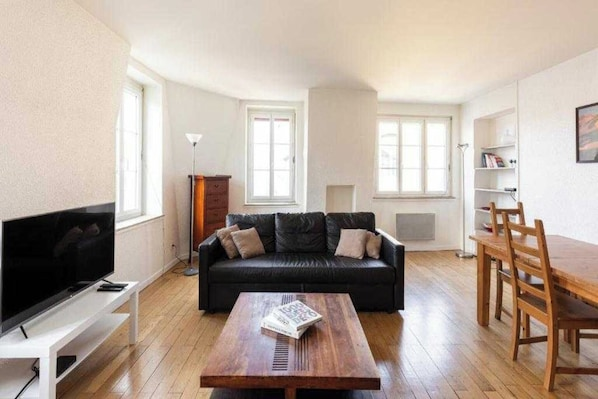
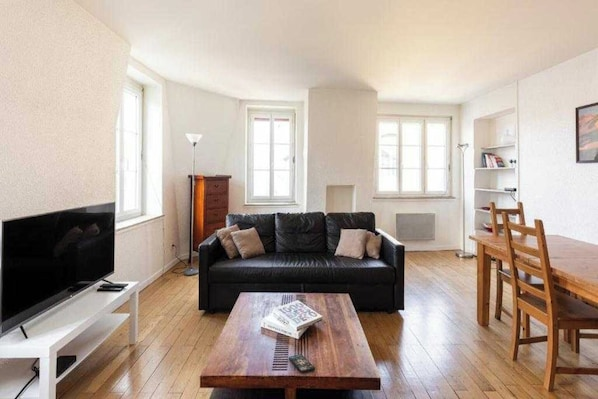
+ smartphone (301, 363)
